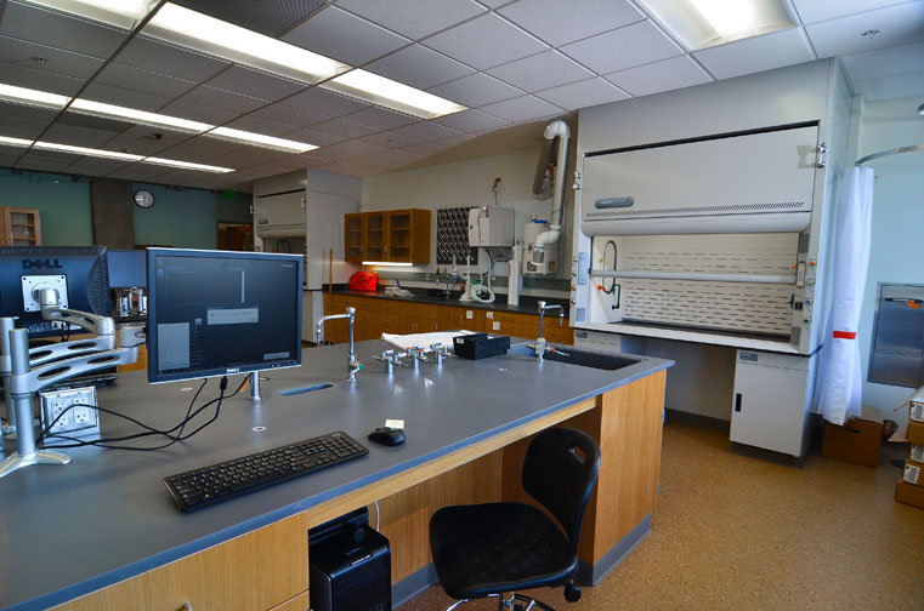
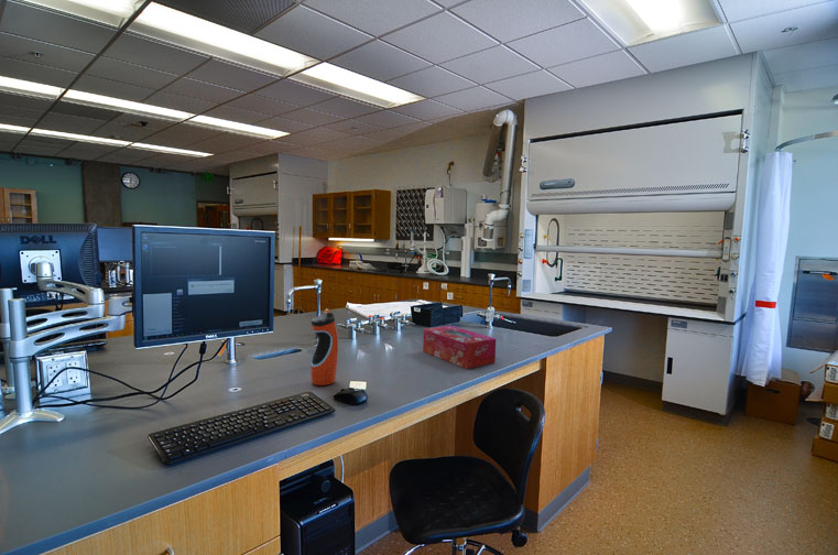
+ tissue box (457, 345)
+ water bottle (324, 346)
